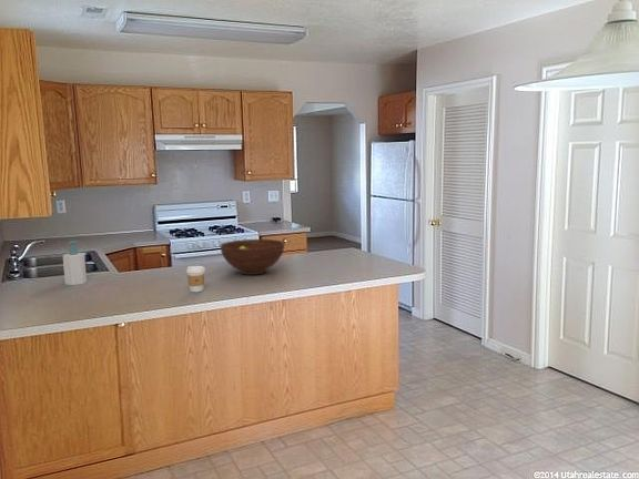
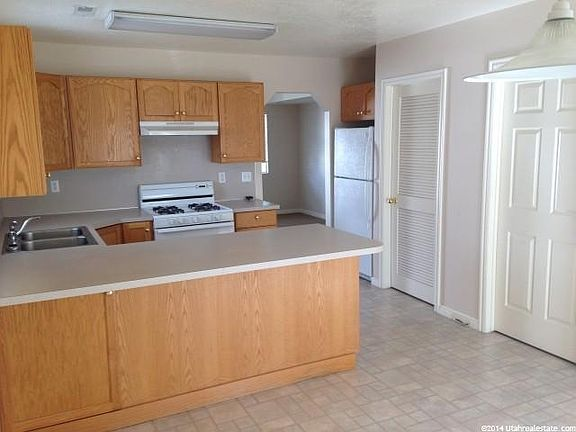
- coffee cup (195, 278)
- fruit bowl (253, 257)
- soap bottle (73, 262)
